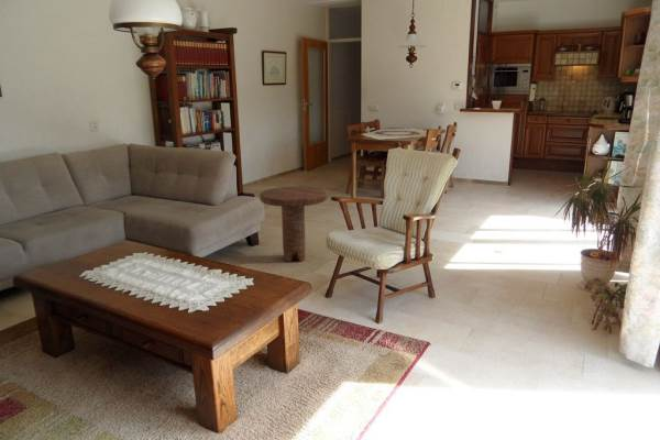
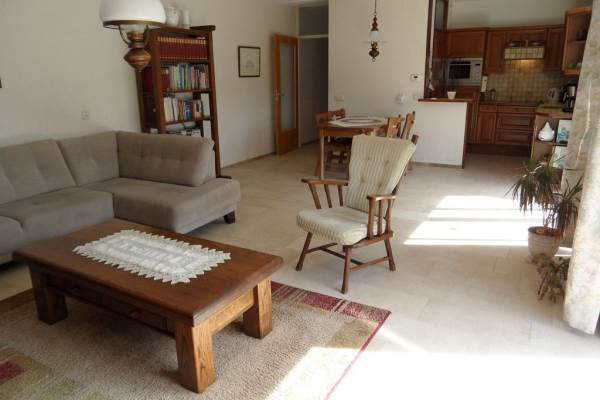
- side table (294, 226)
